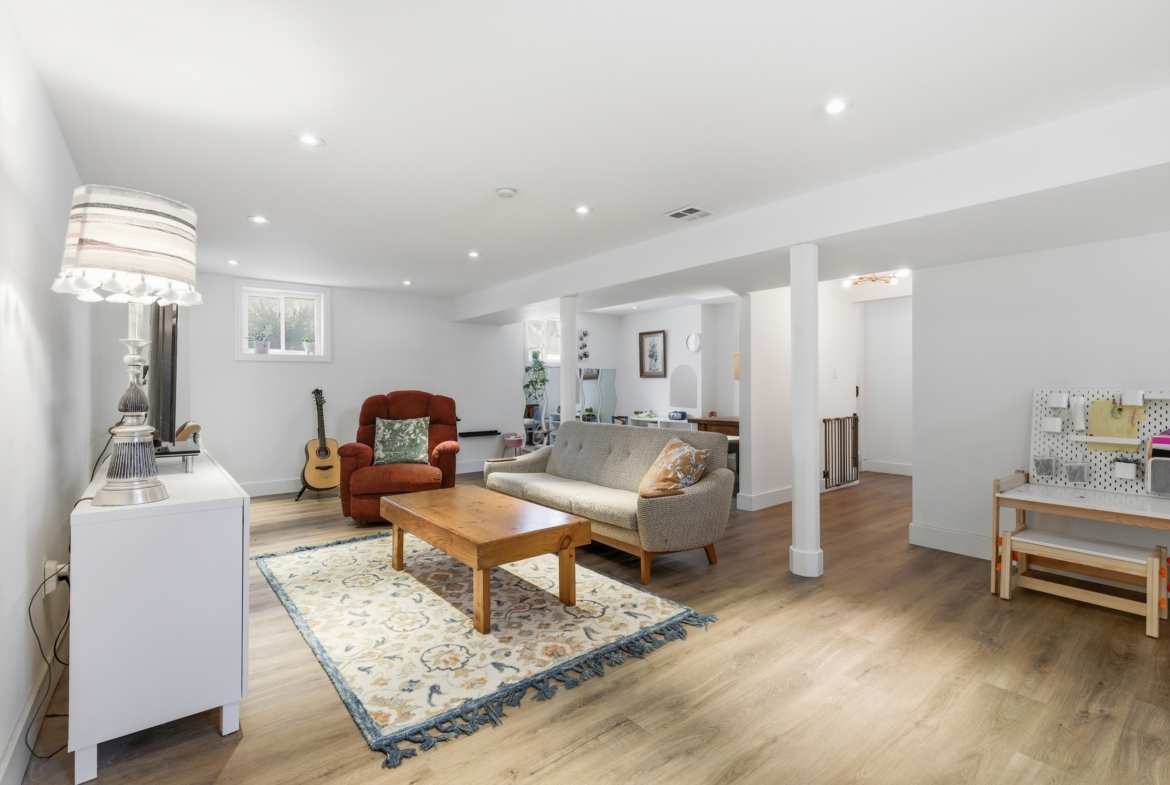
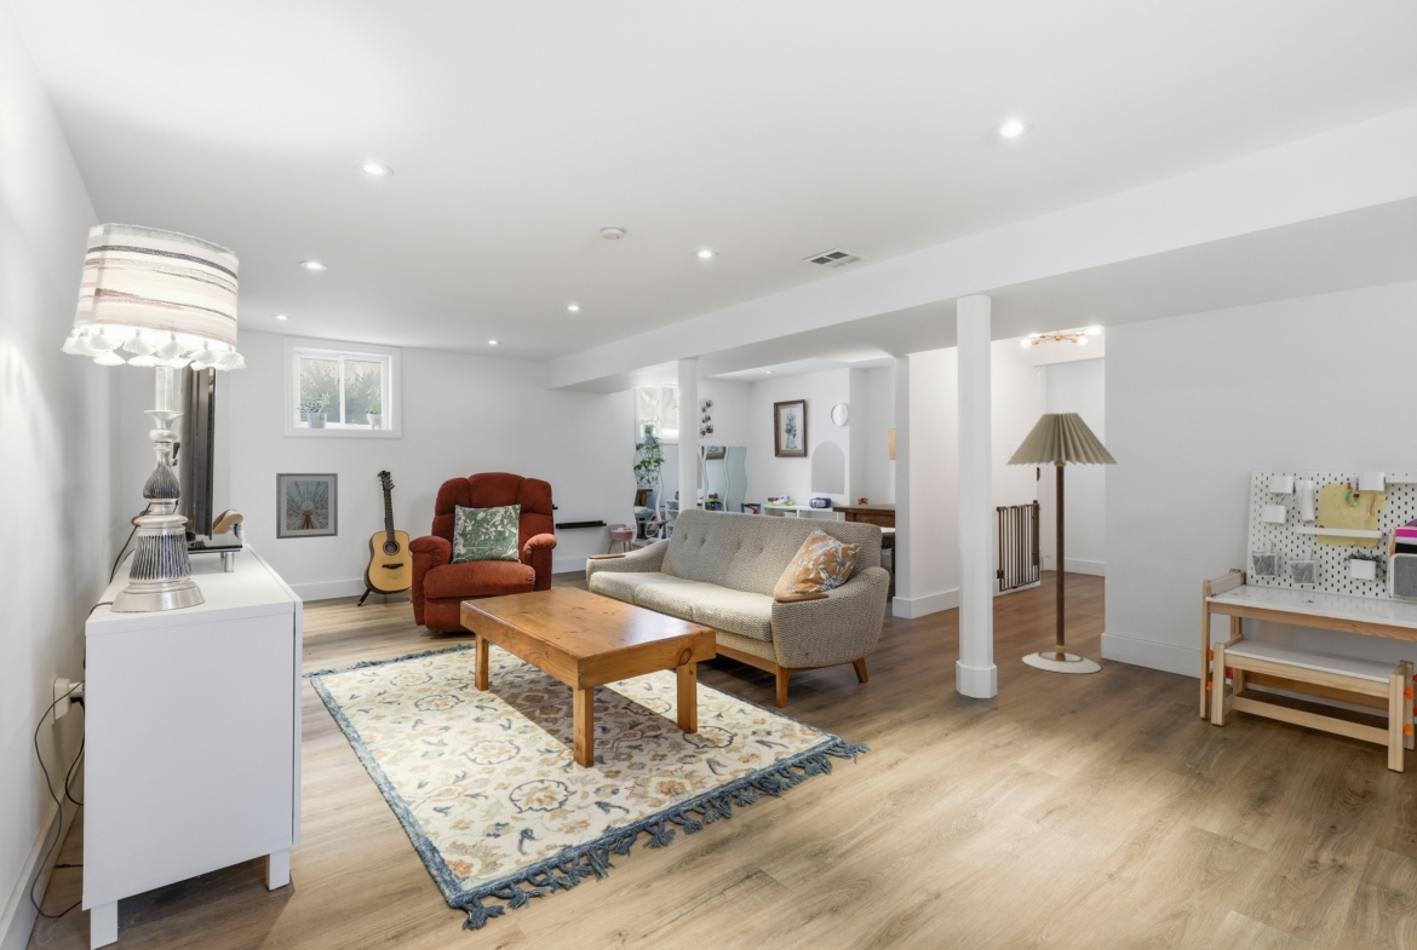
+ floor lamp (1060, 537)
+ picture frame (308, 505)
